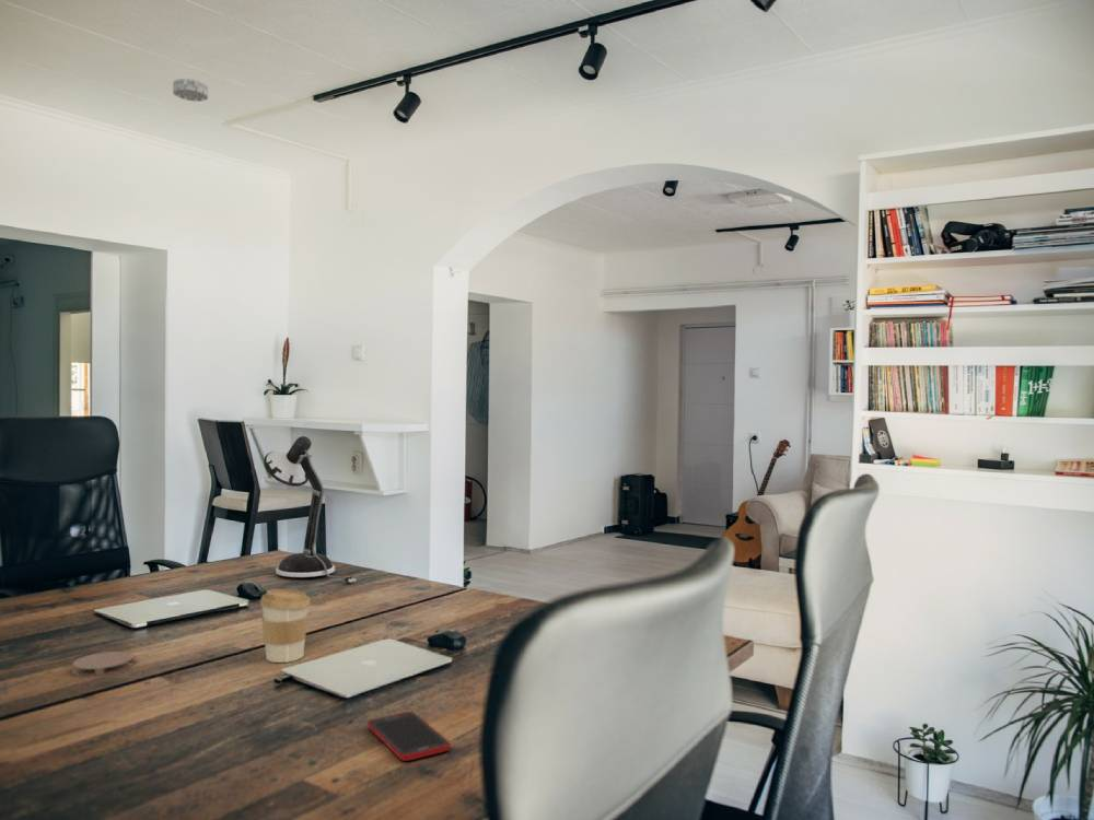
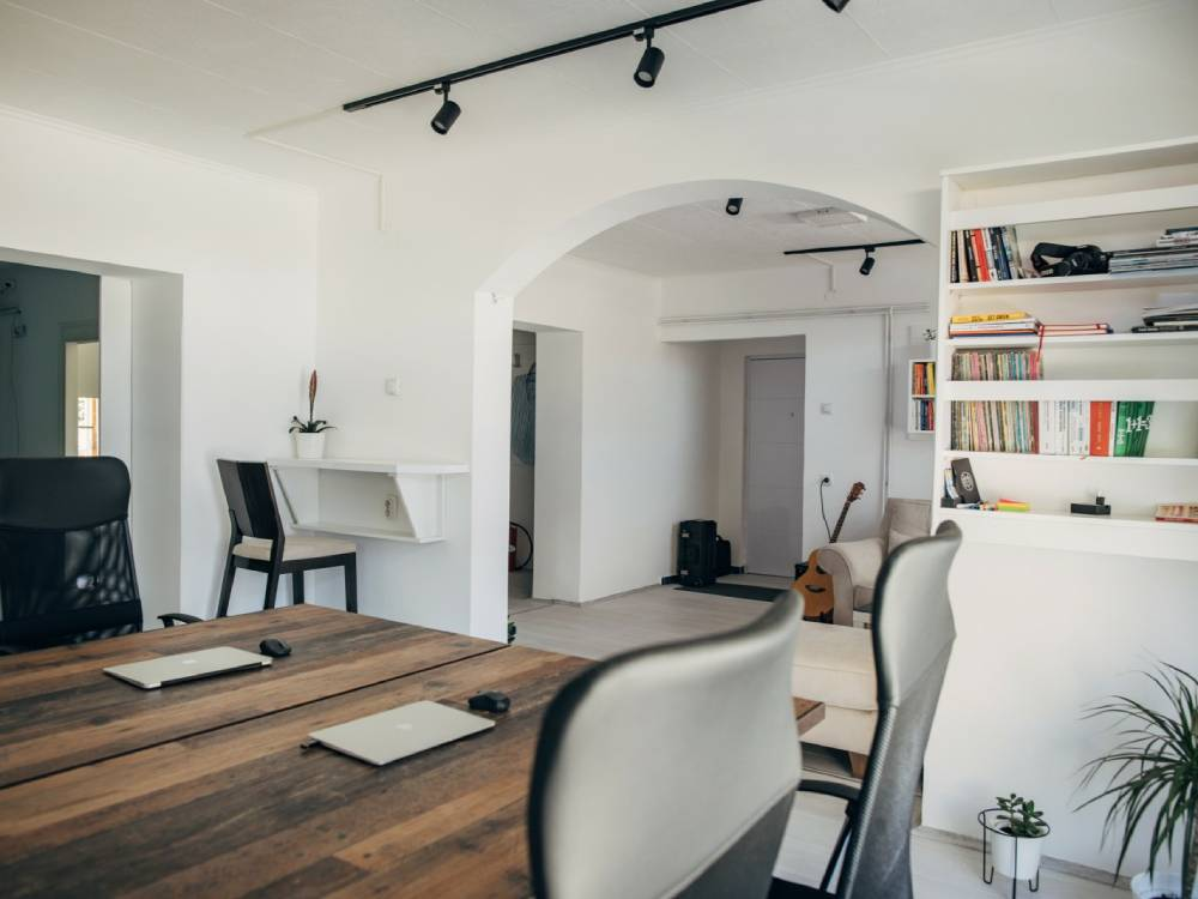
- coaster (103, 663)
- desk lamp (311, 505)
- cell phone (407, 735)
- smoke detector (190, 89)
- coffee cup (284, 623)
